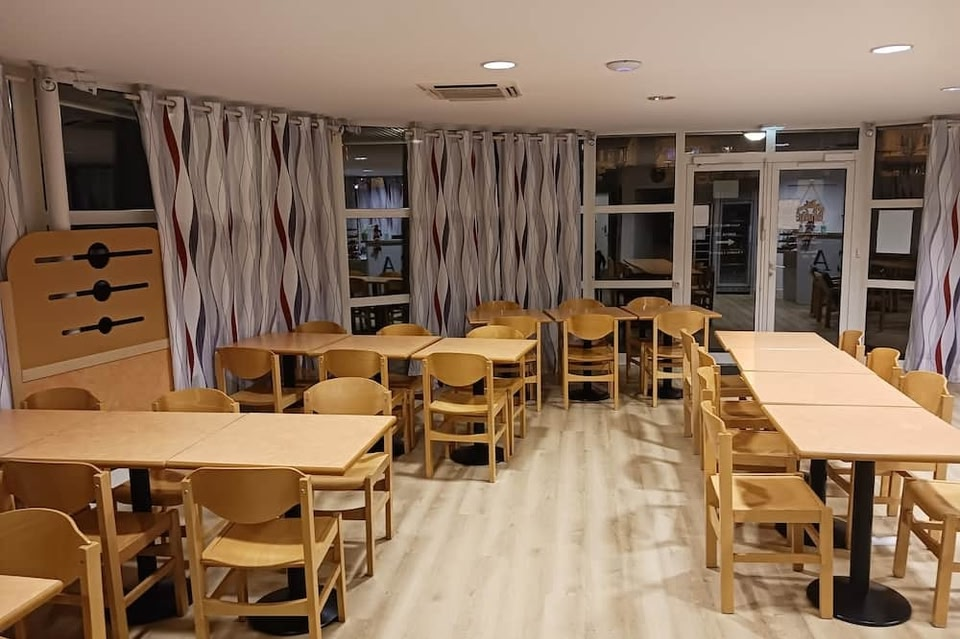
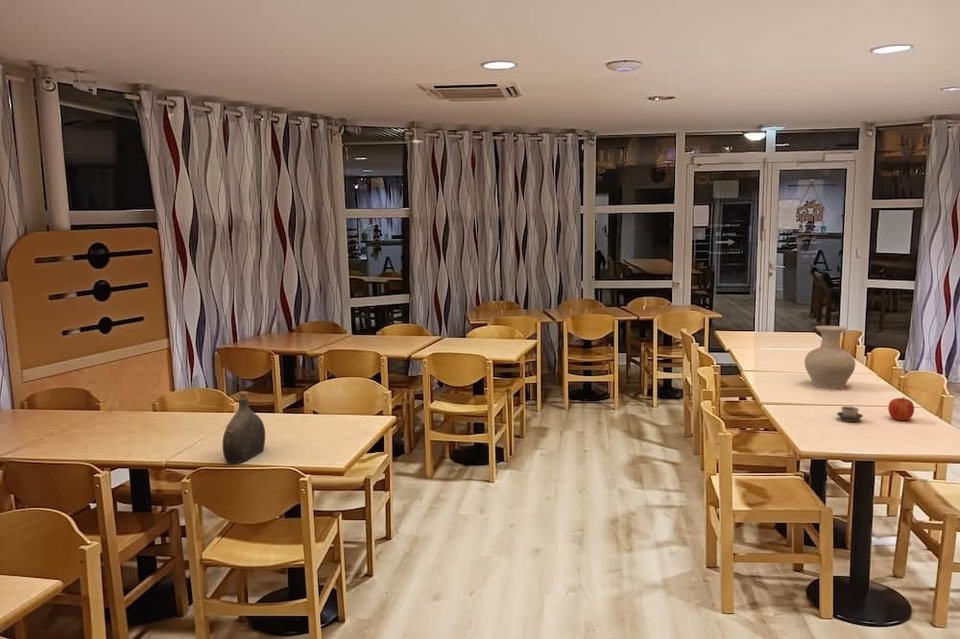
+ vase (829, 356)
+ water jug (243, 424)
+ cup (849, 414)
+ fruit (901, 407)
